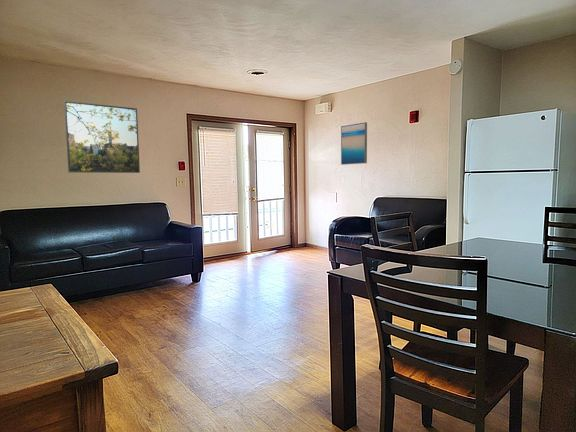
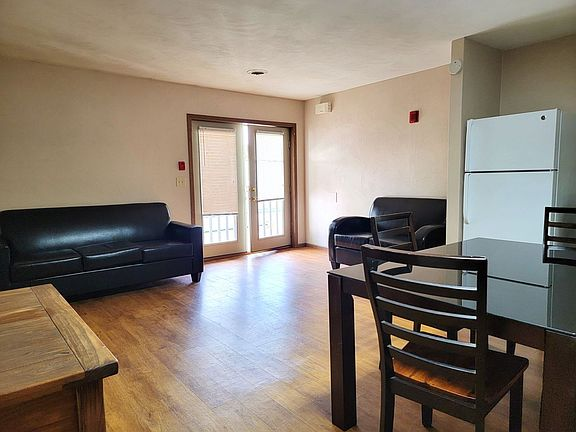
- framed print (104, 139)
- wall art (353, 144)
